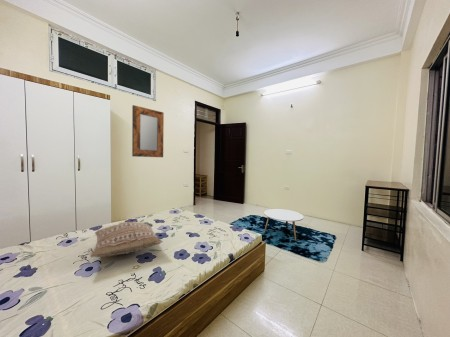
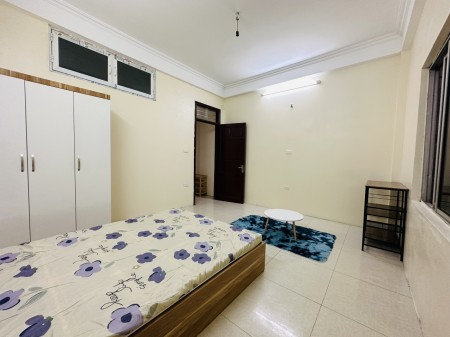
- home mirror (148, 133)
- cushion (127, 236)
